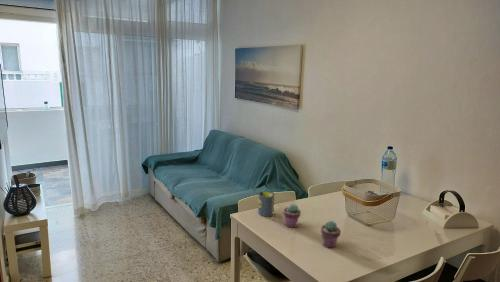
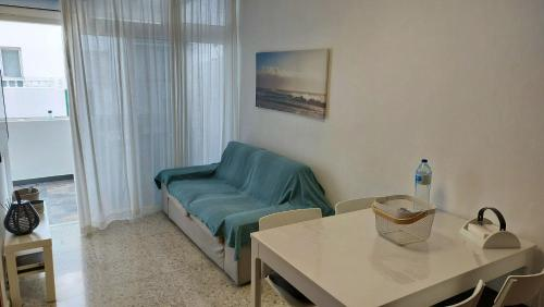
- potted succulent (291, 214)
- mug (266, 203)
- potted succulent (330, 233)
